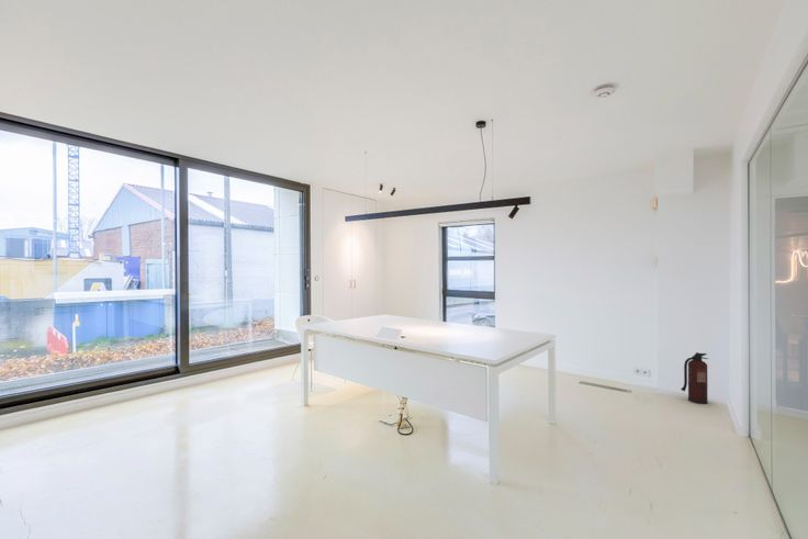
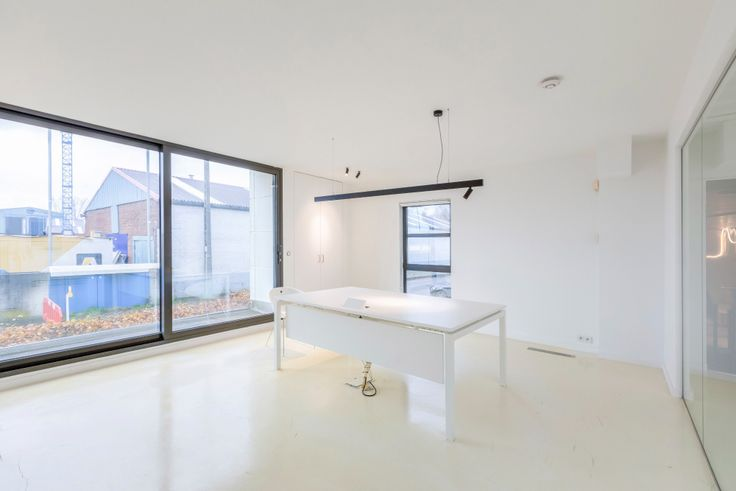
- fire extinguisher (694, 377)
